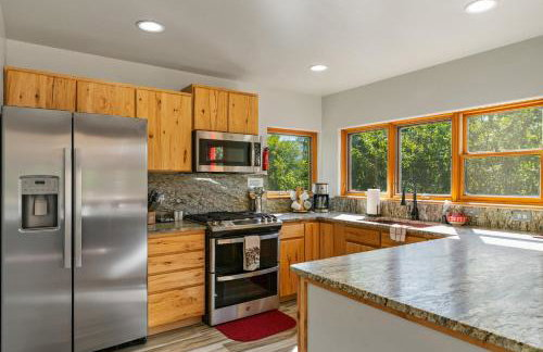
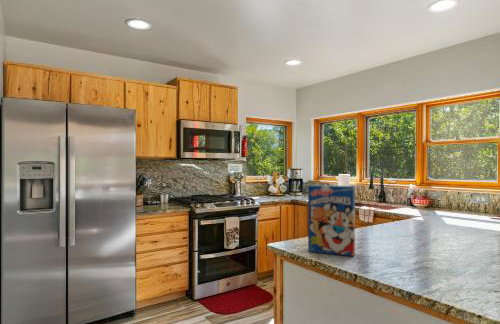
+ cereal box (331, 218)
